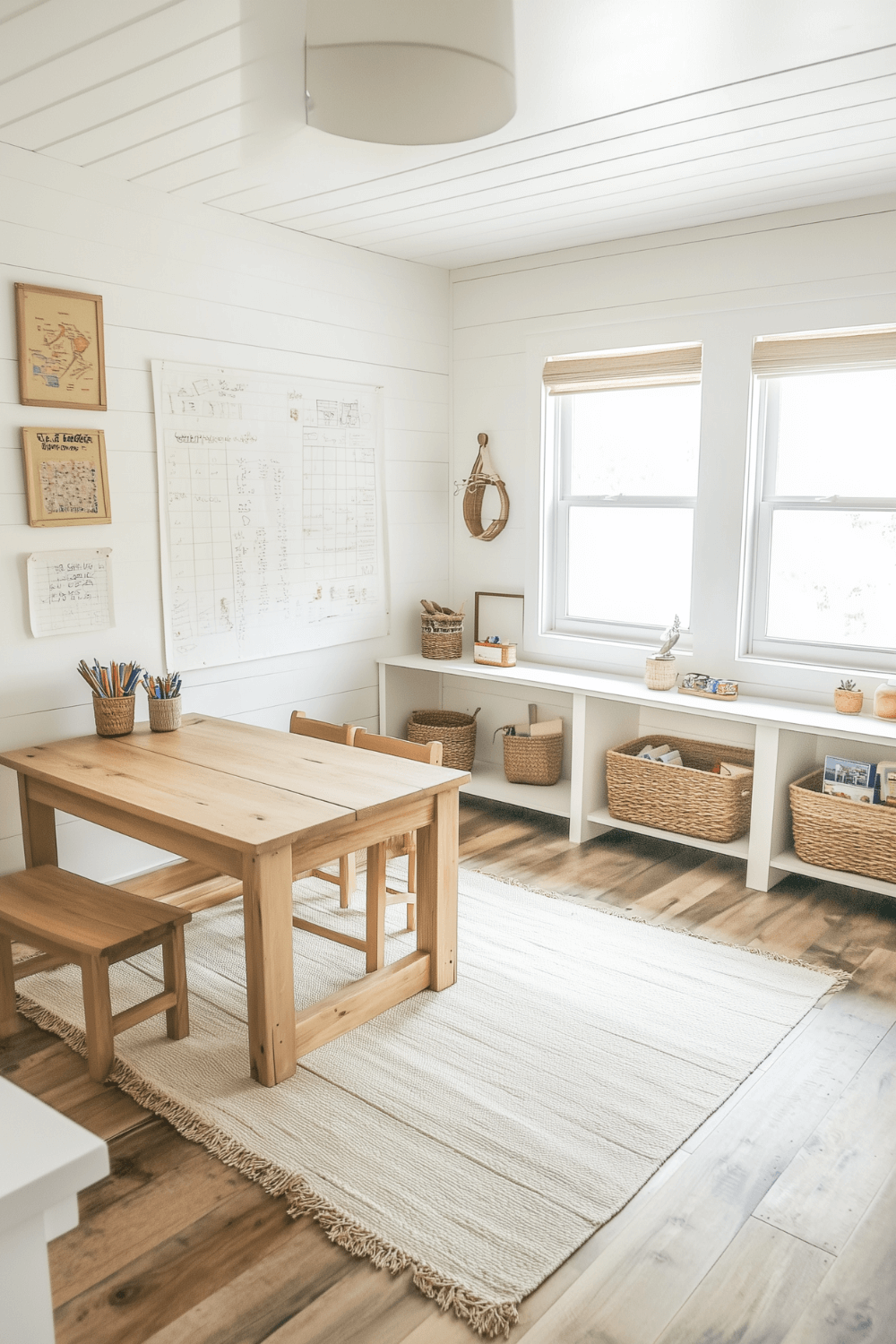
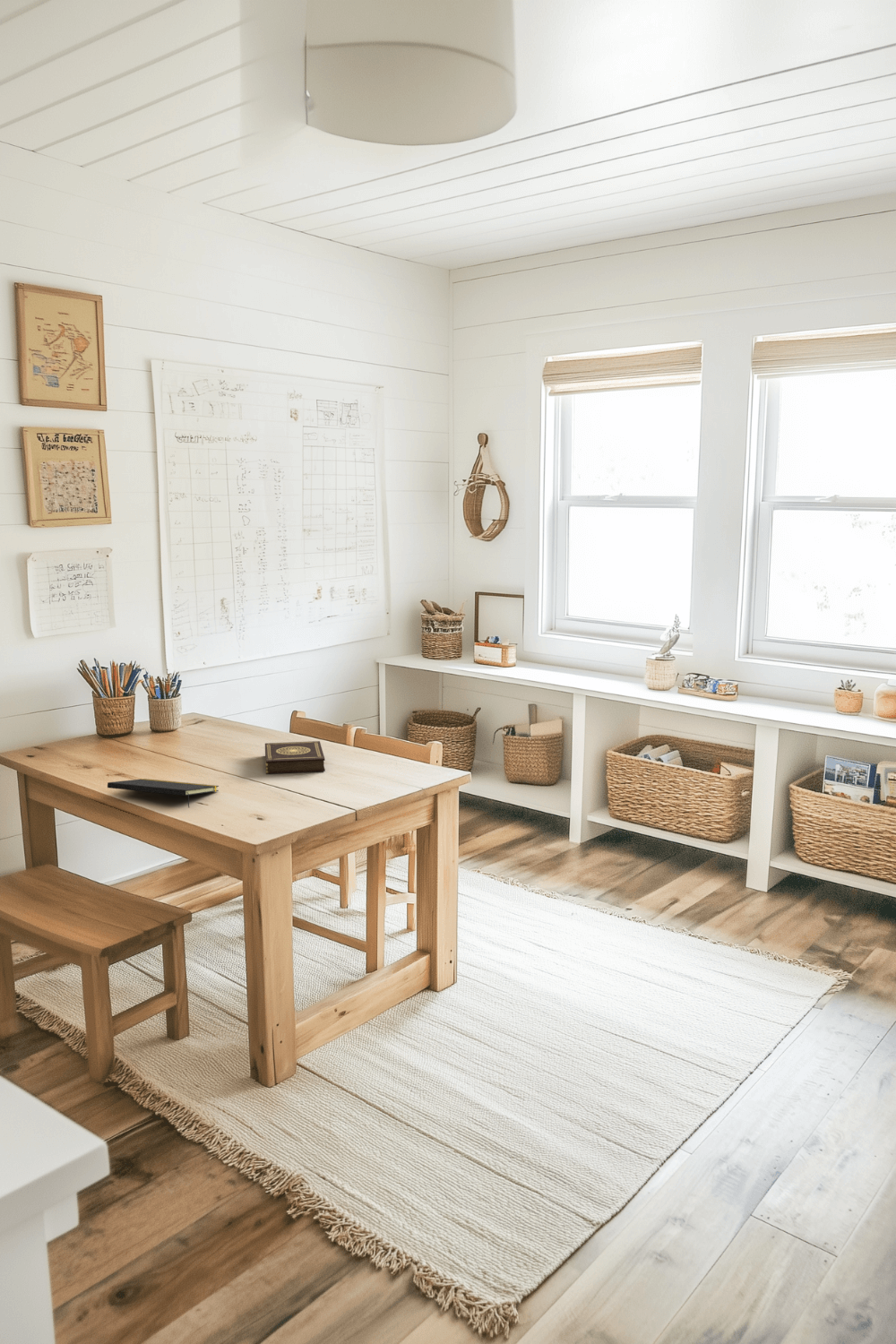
+ book (294, 756)
+ notepad (164, 787)
